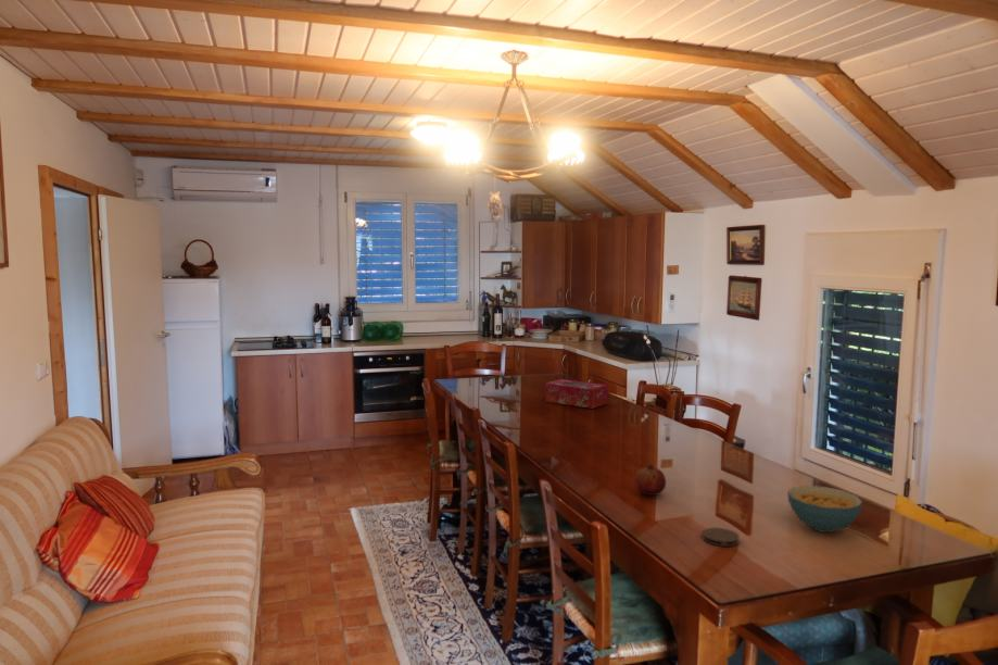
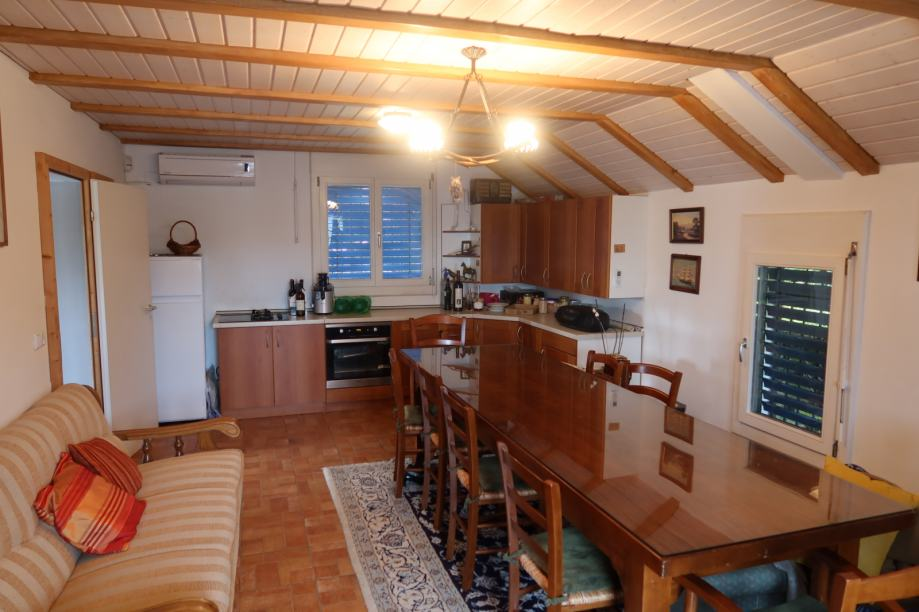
- cereal bowl (823, 512)
- fruit (649, 479)
- coaster (720, 536)
- tissue box (576, 392)
